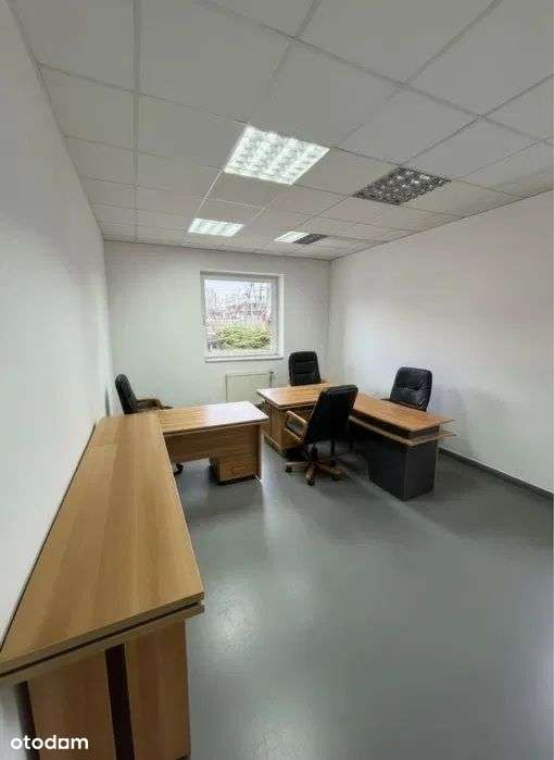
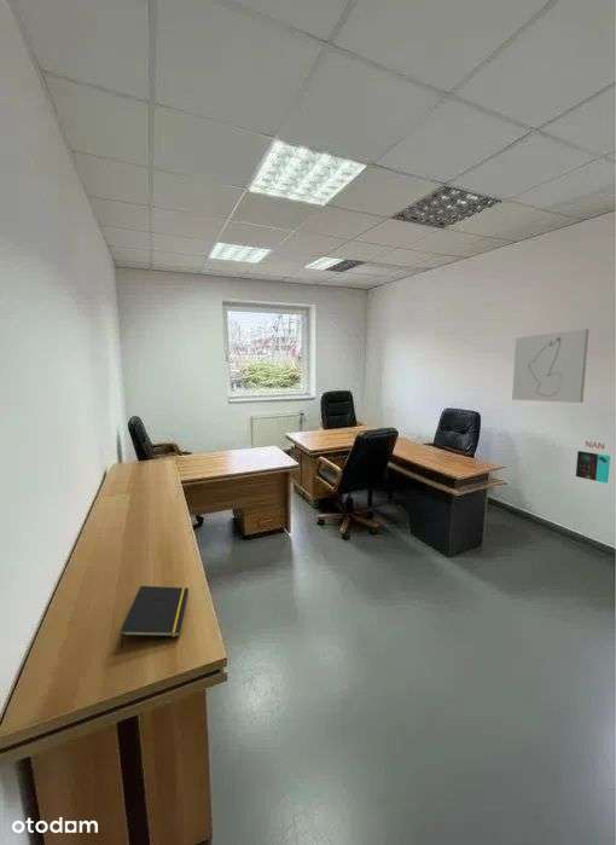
+ notepad (158, 609)
+ calendar (592, 461)
+ wall art (546, 367)
